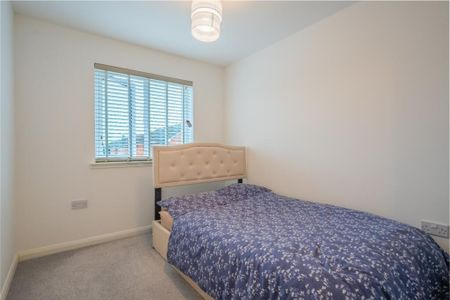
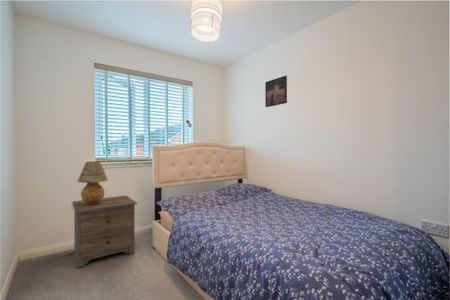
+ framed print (275, 92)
+ table lamp (93, 182)
+ nightstand (104, 227)
